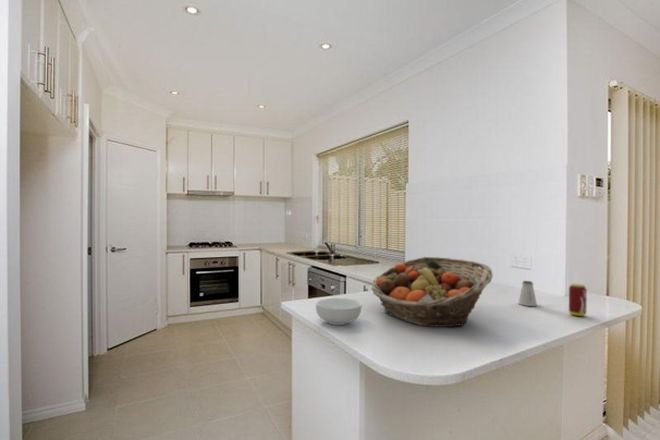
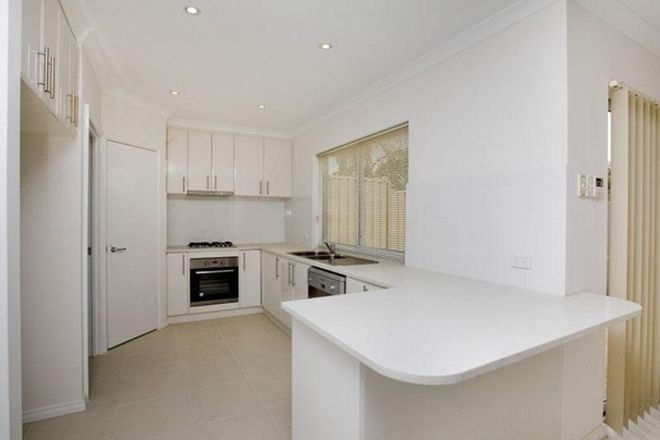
- beverage can (577, 299)
- fruit basket (427, 287)
- saltshaker (527, 292)
- cereal bowl (338, 312)
